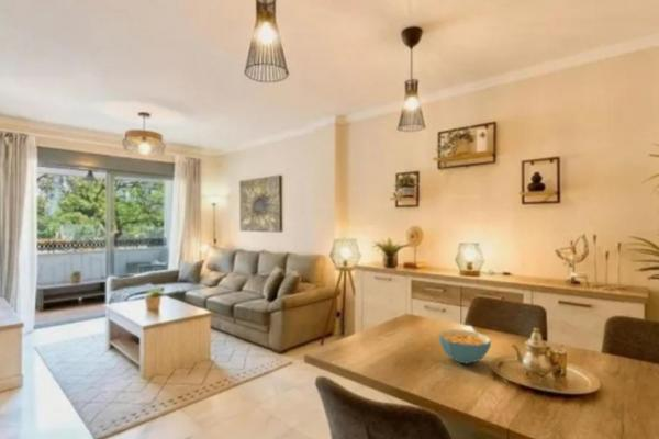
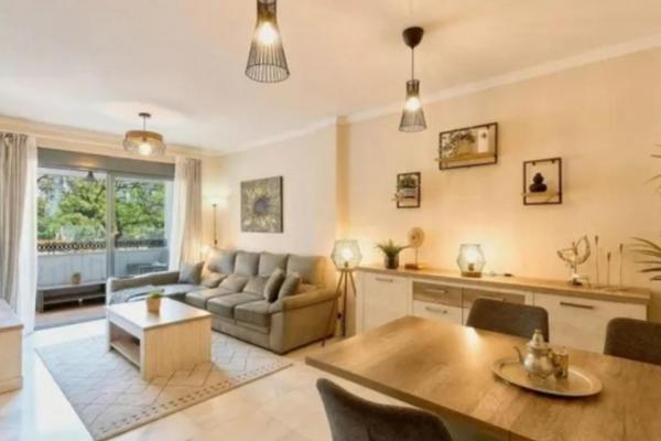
- cereal bowl (463, 348)
